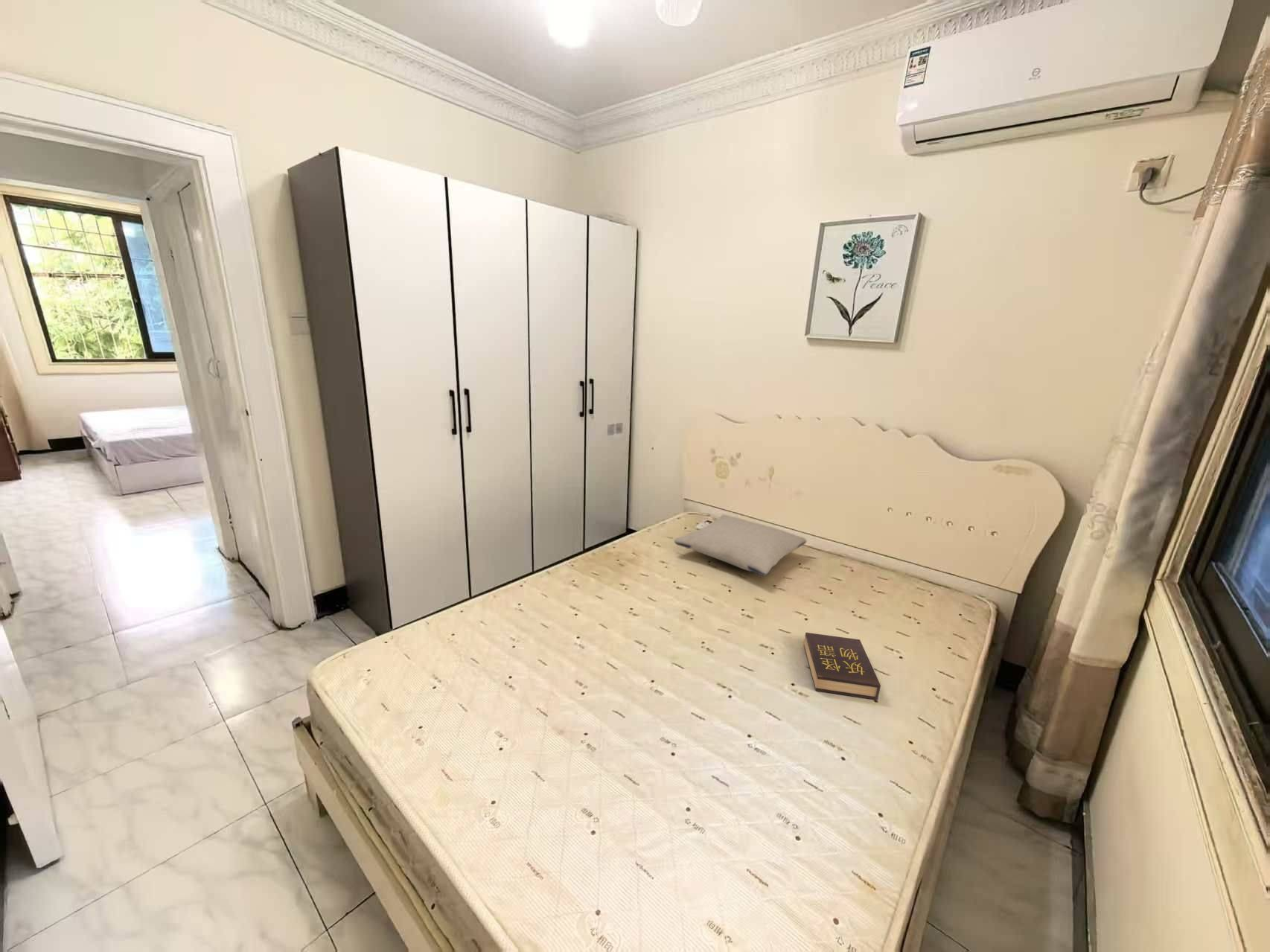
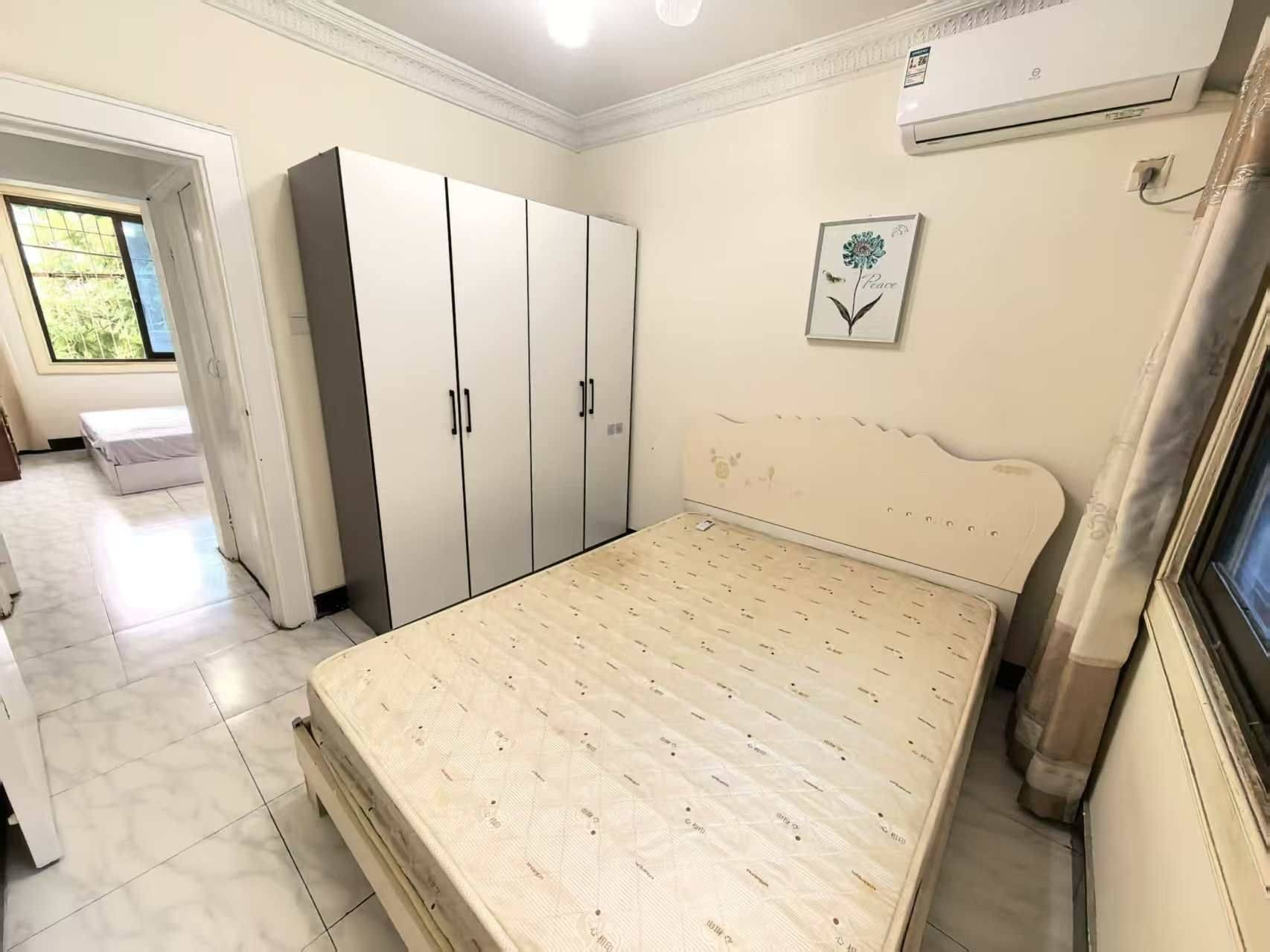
- pillow (741, 542)
- hardback book (838, 663)
